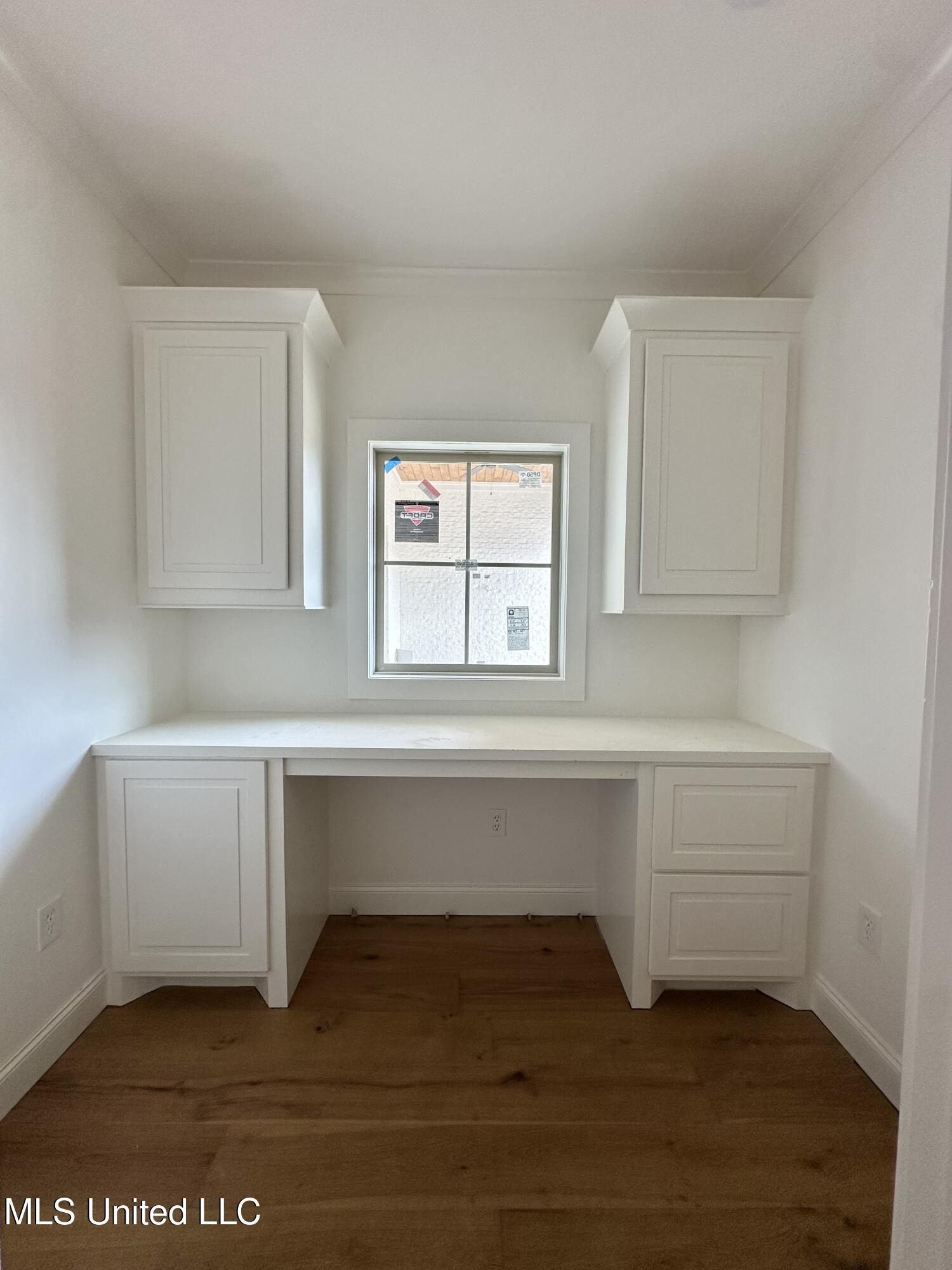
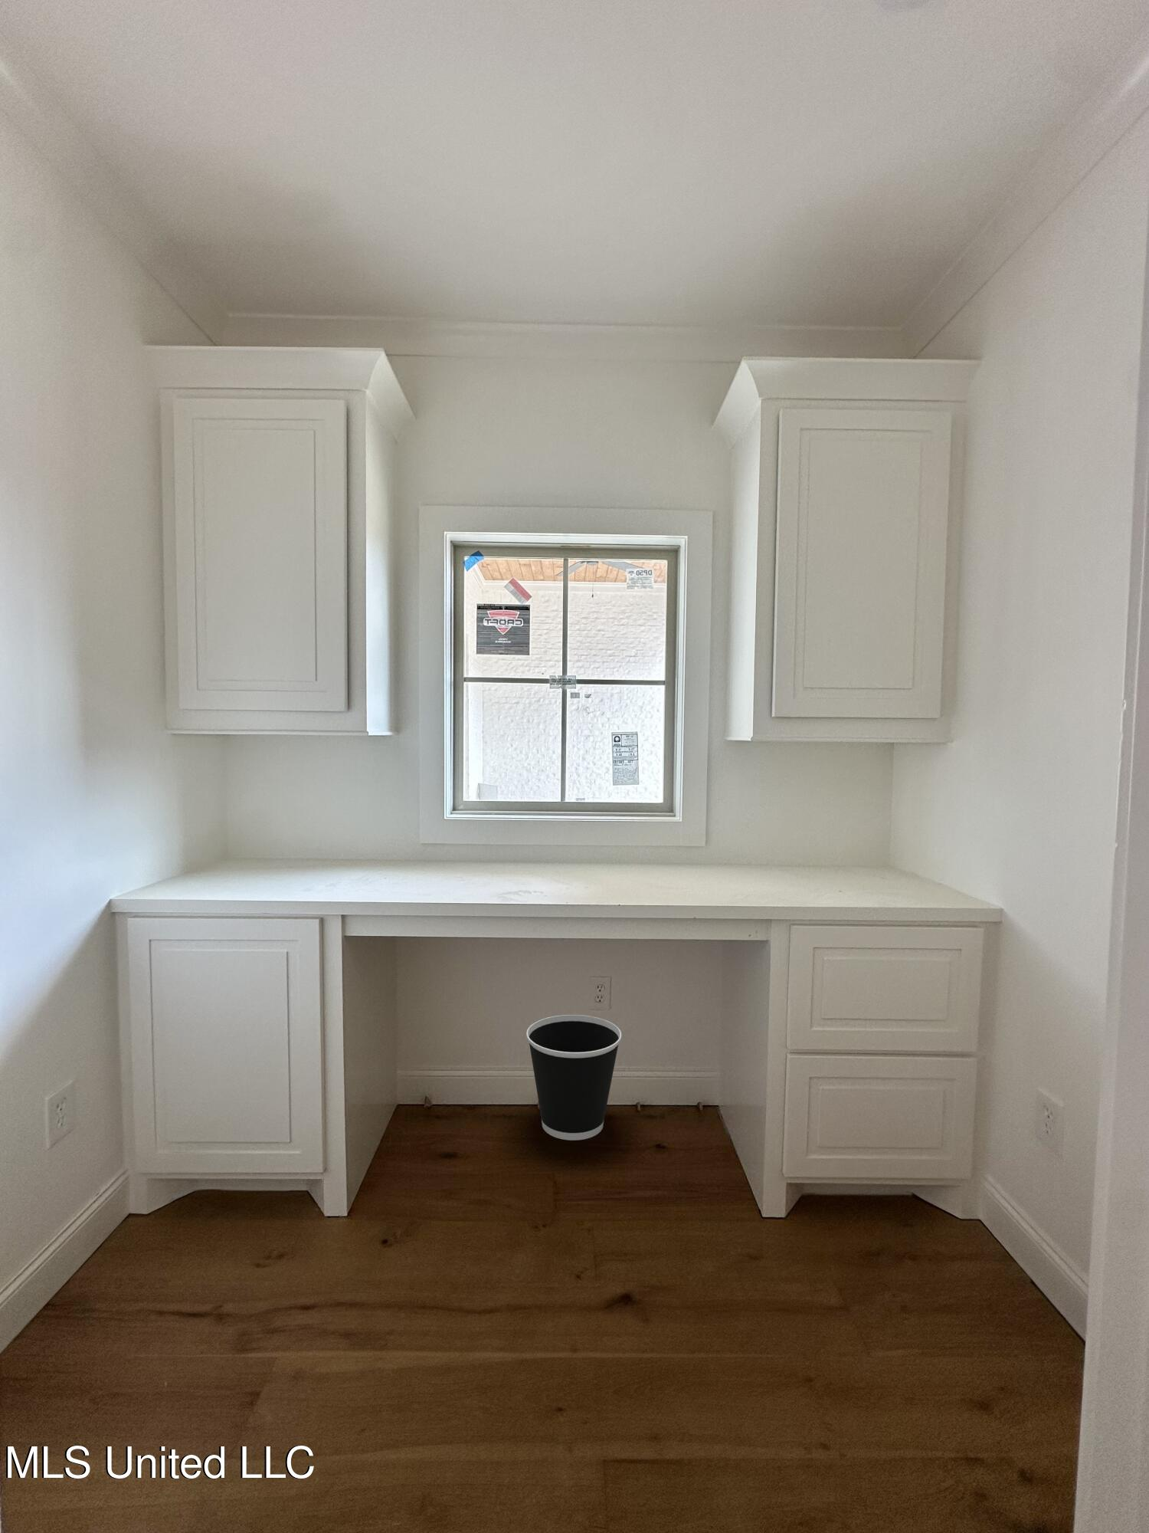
+ wastebasket (573, 1078)
